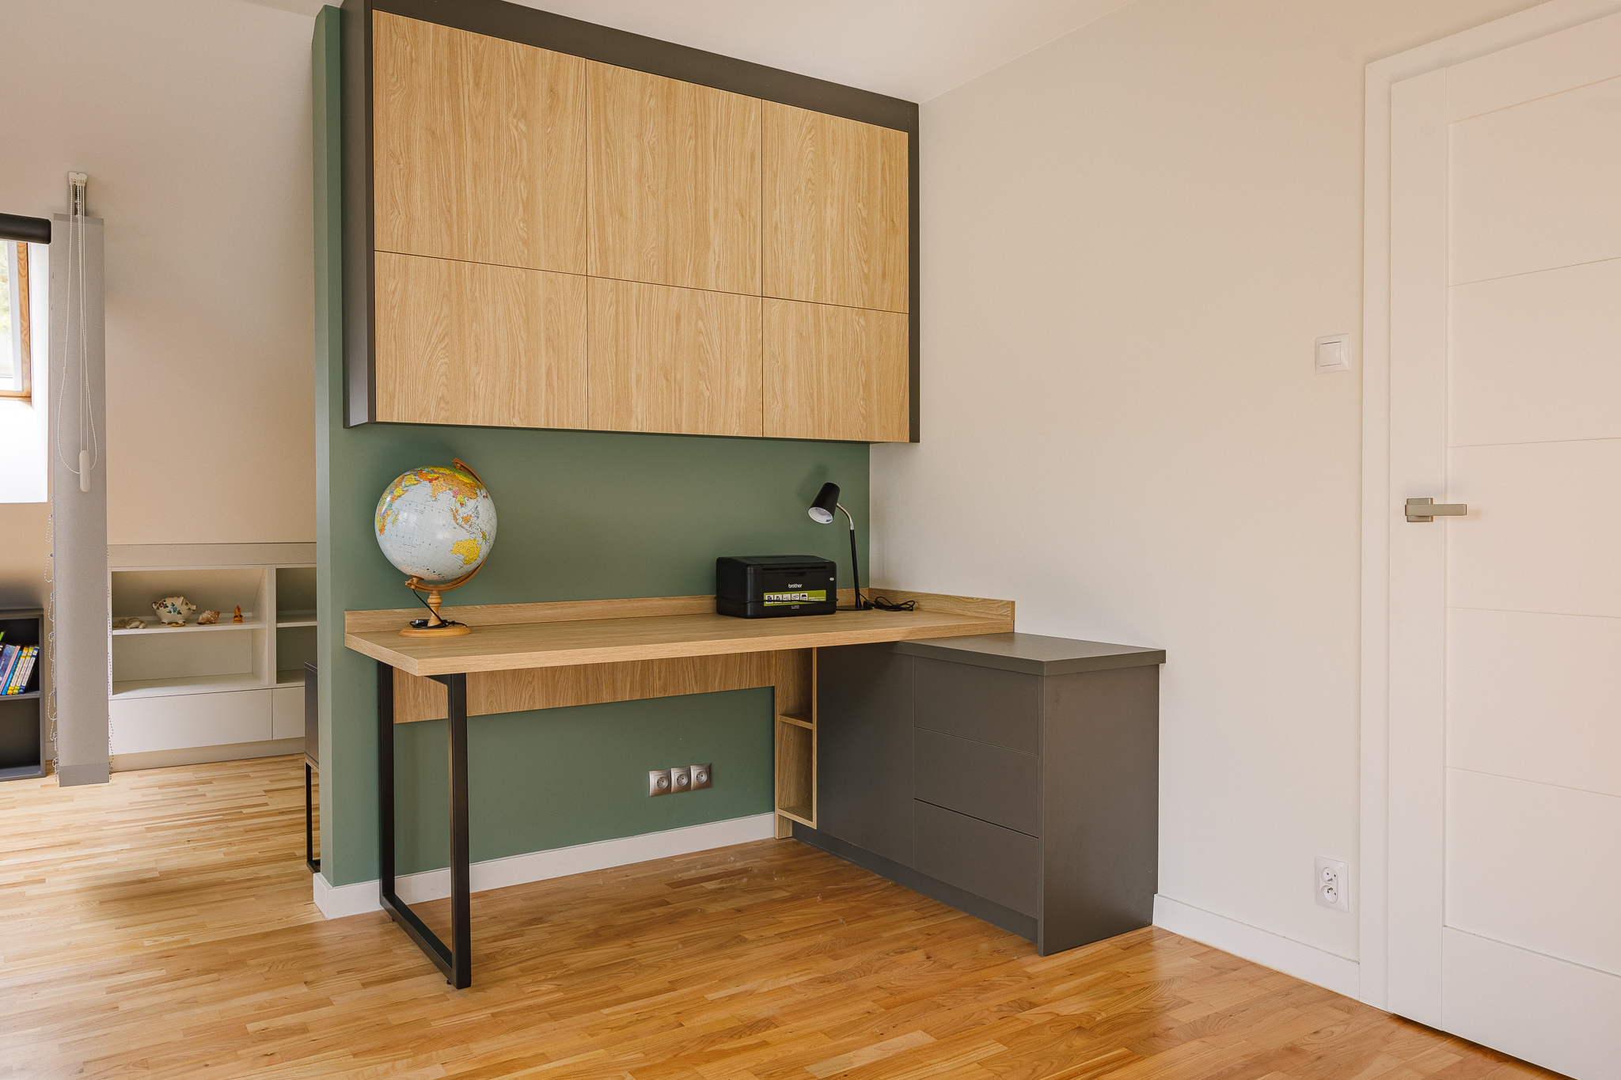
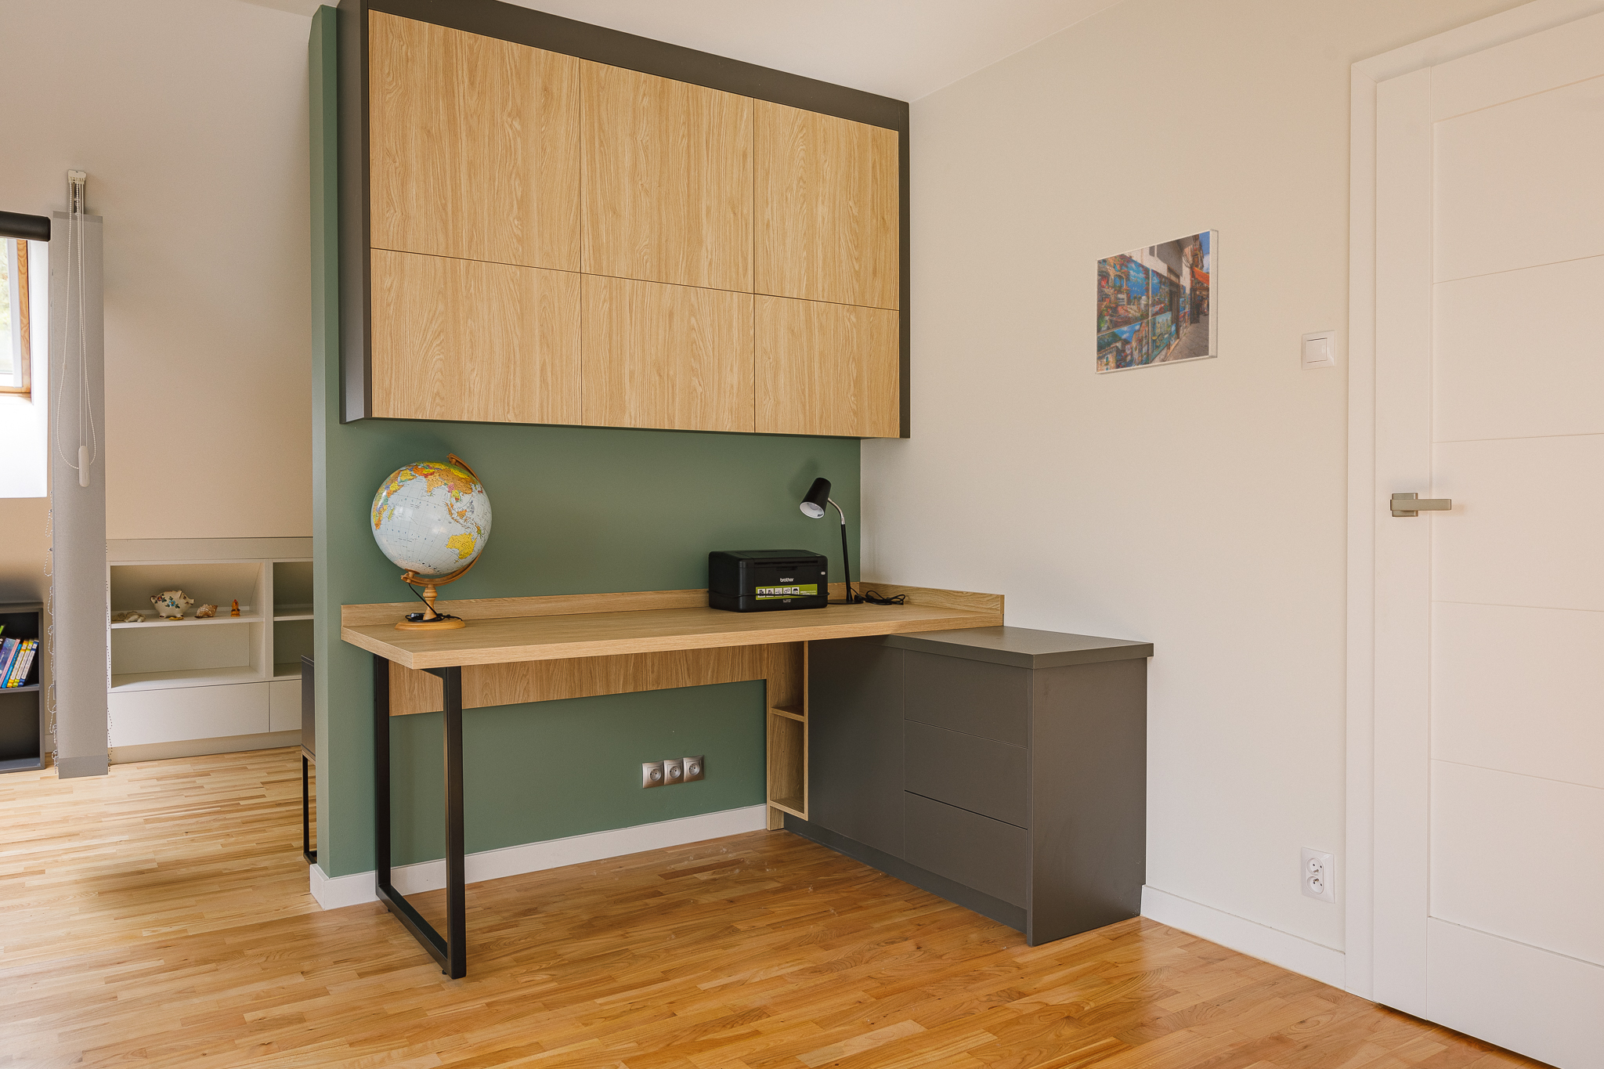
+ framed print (1153, 305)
